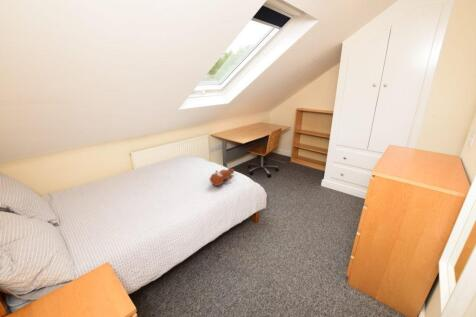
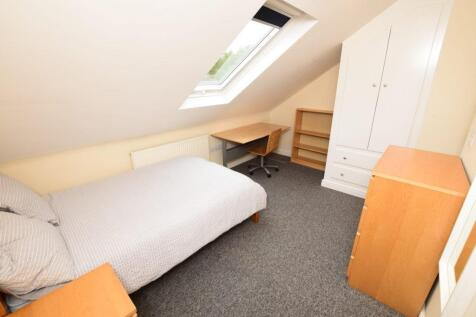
- teddy bear (222, 174)
